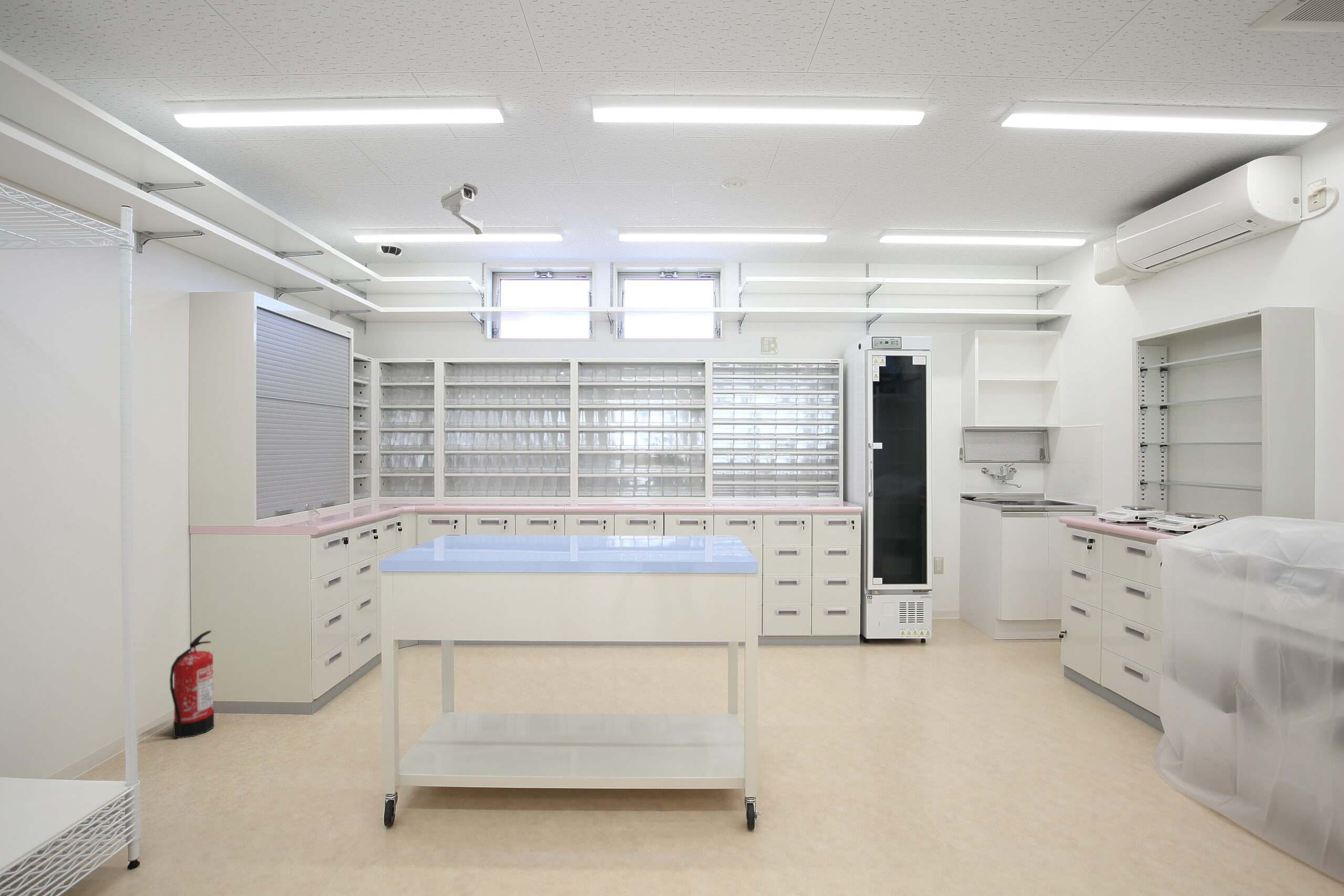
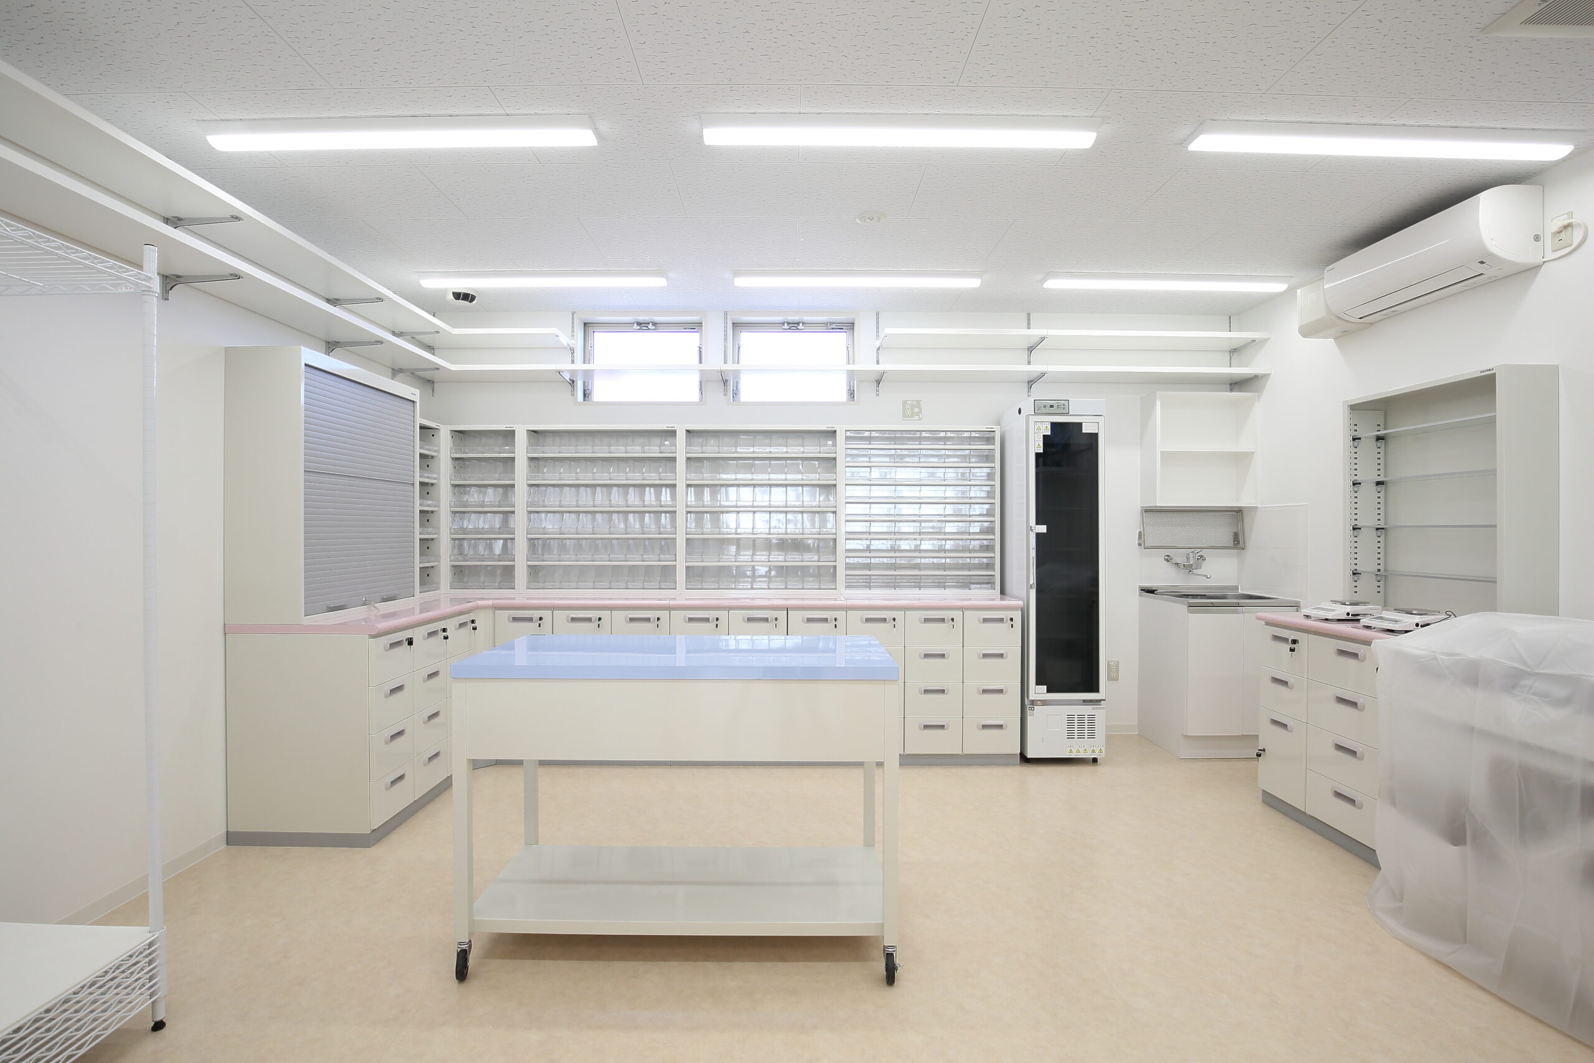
- fire extinguisher (191, 685)
- security camera (462, 203)
